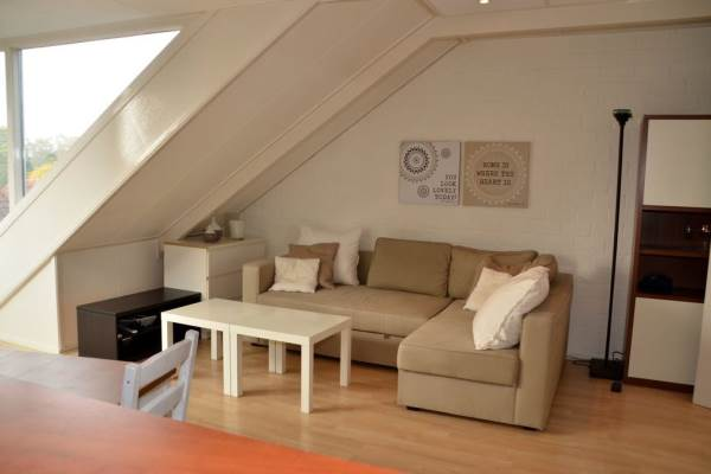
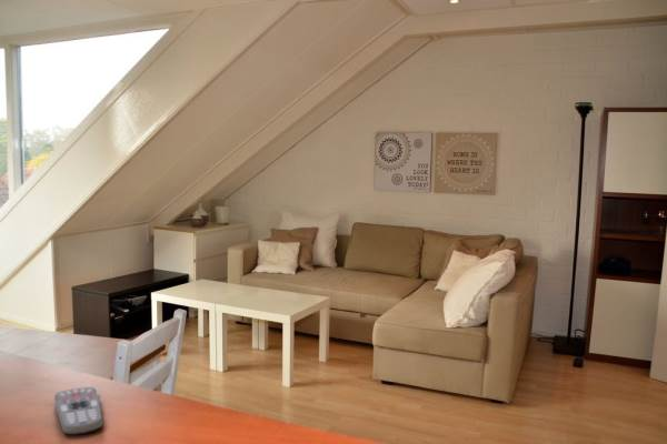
+ remote control (79, 410)
